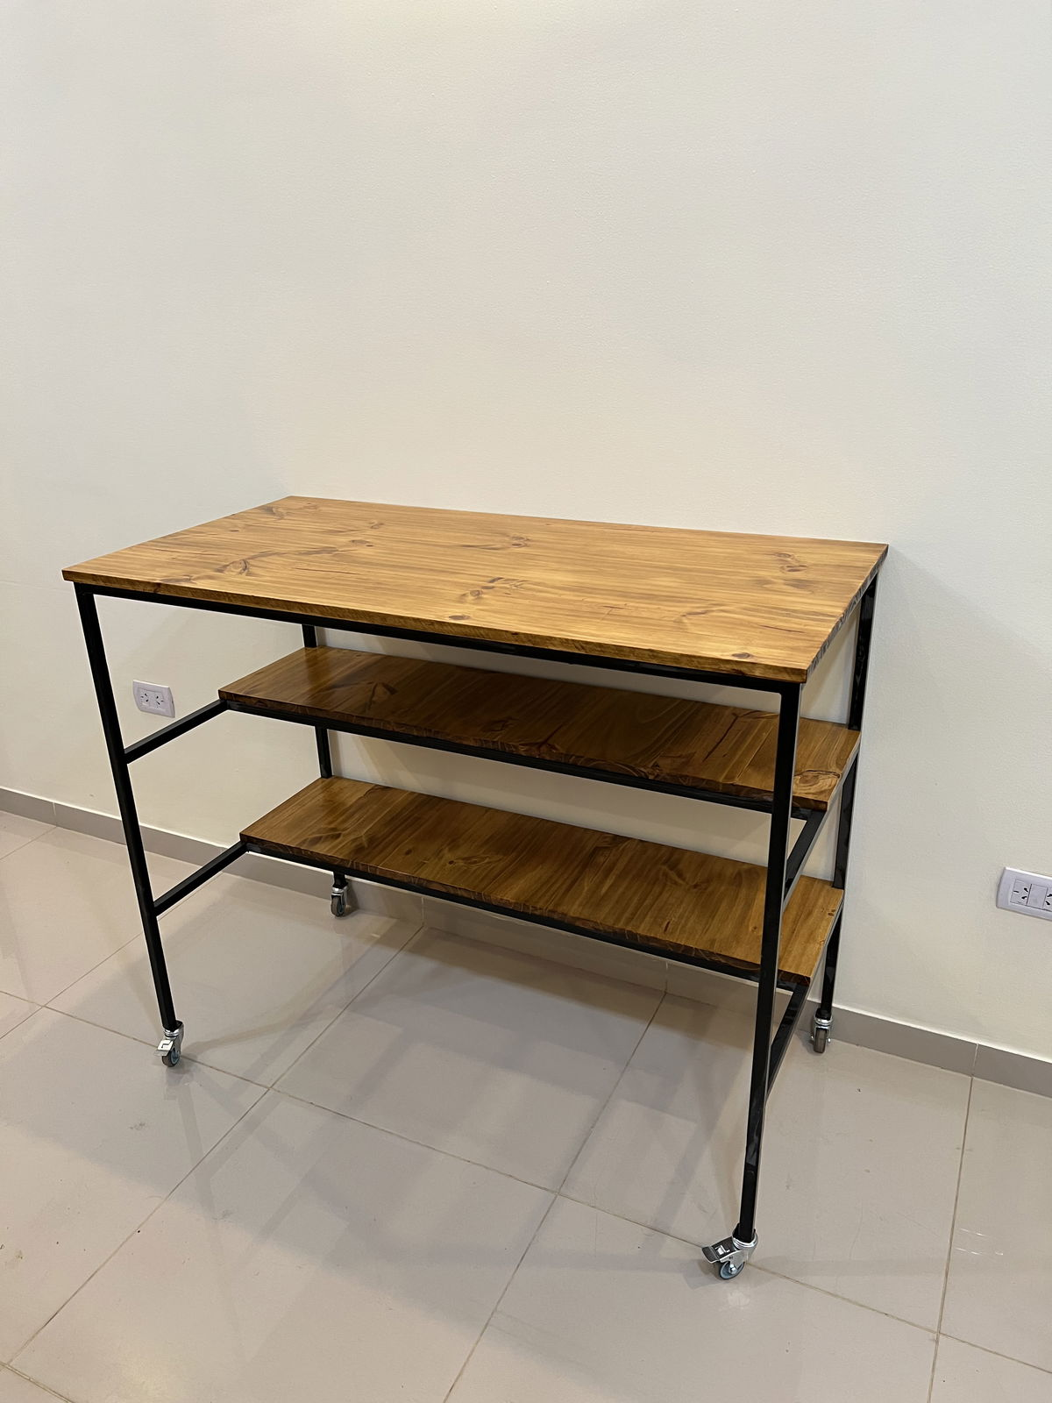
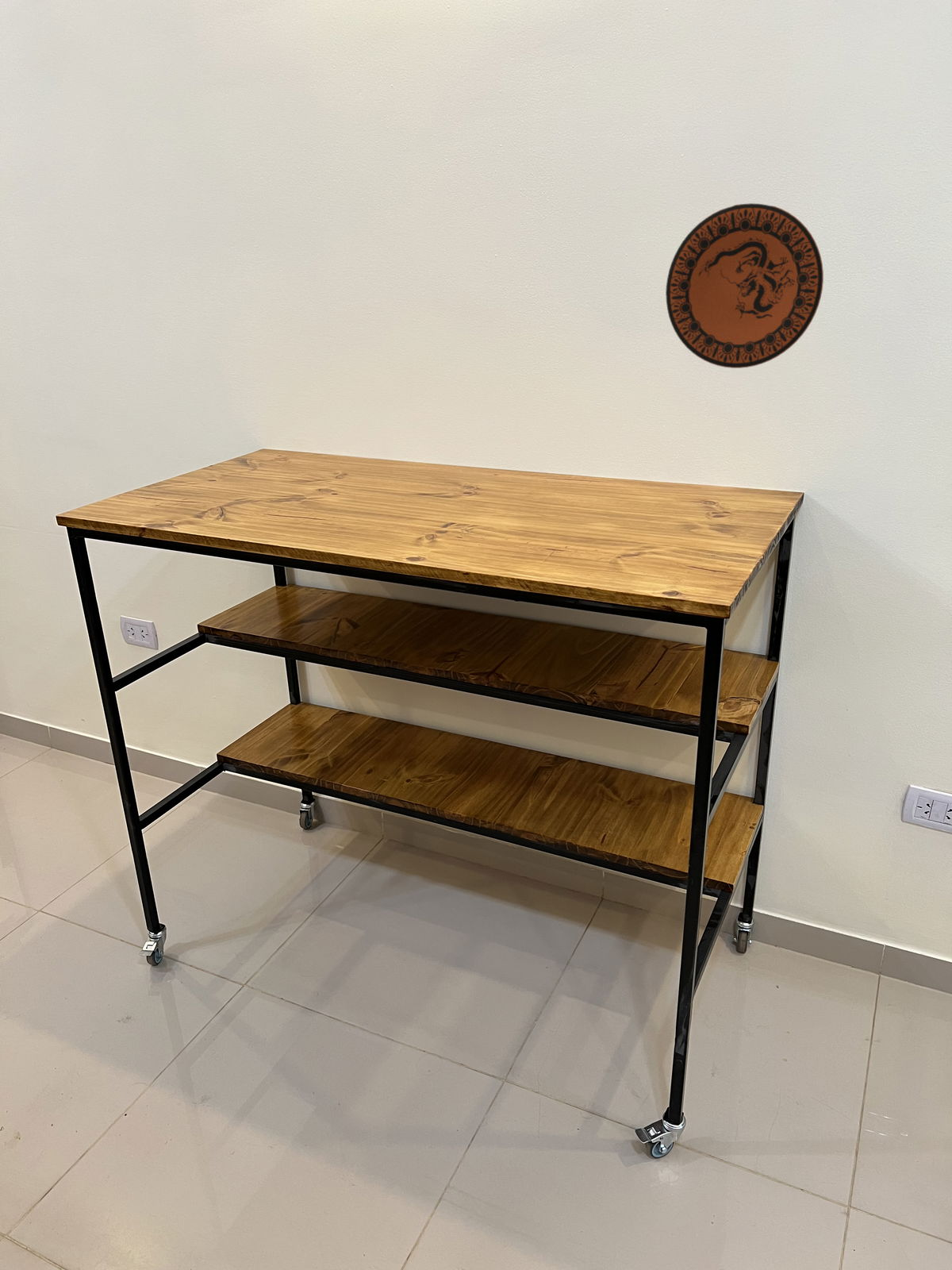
+ decorative plate (742, 287)
